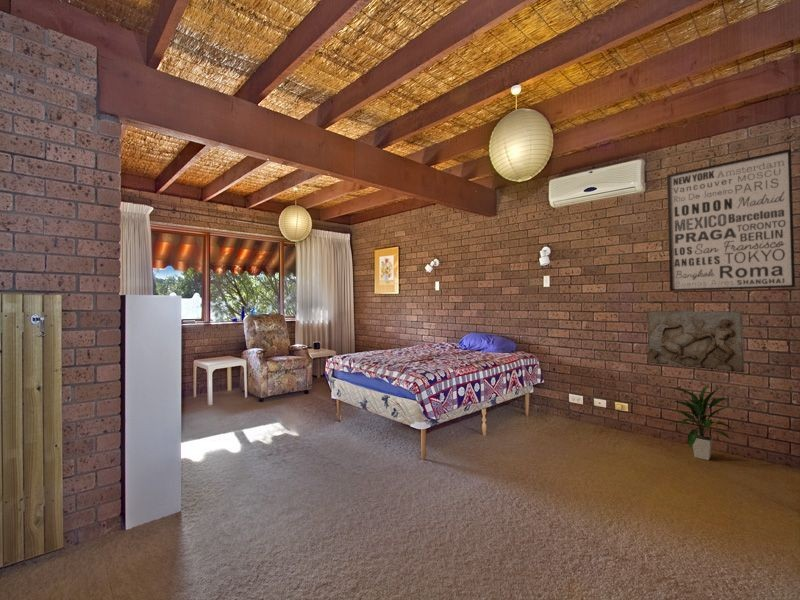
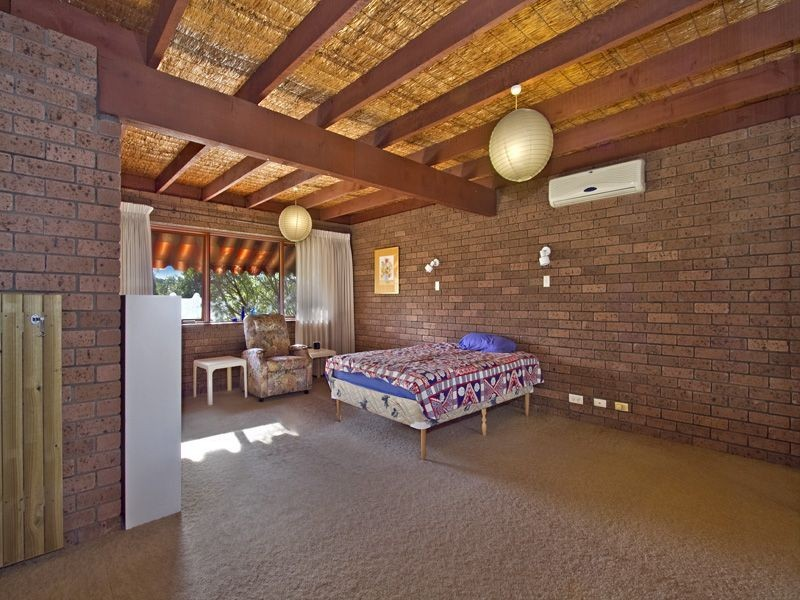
- wall art (725, 226)
- relief sculpture (691, 339)
- indoor plant (698, 420)
